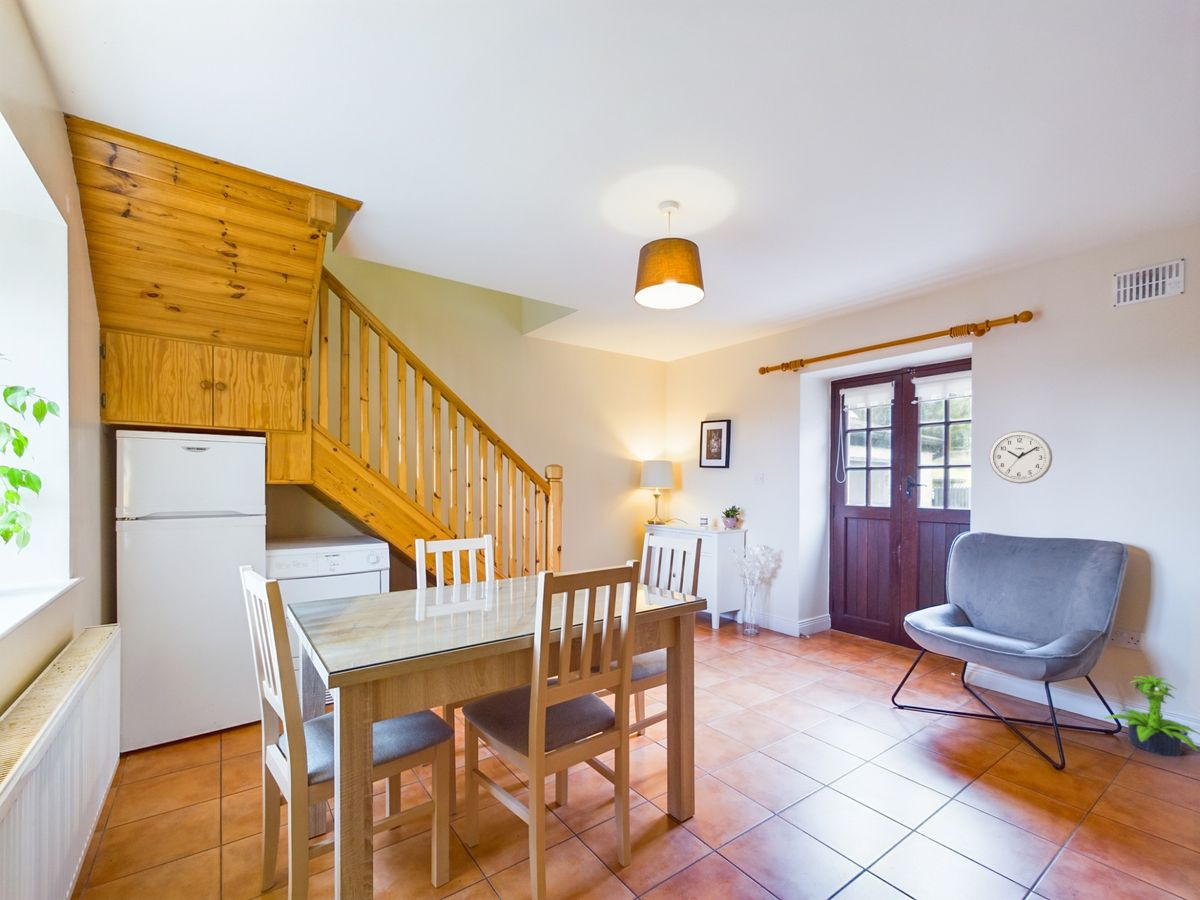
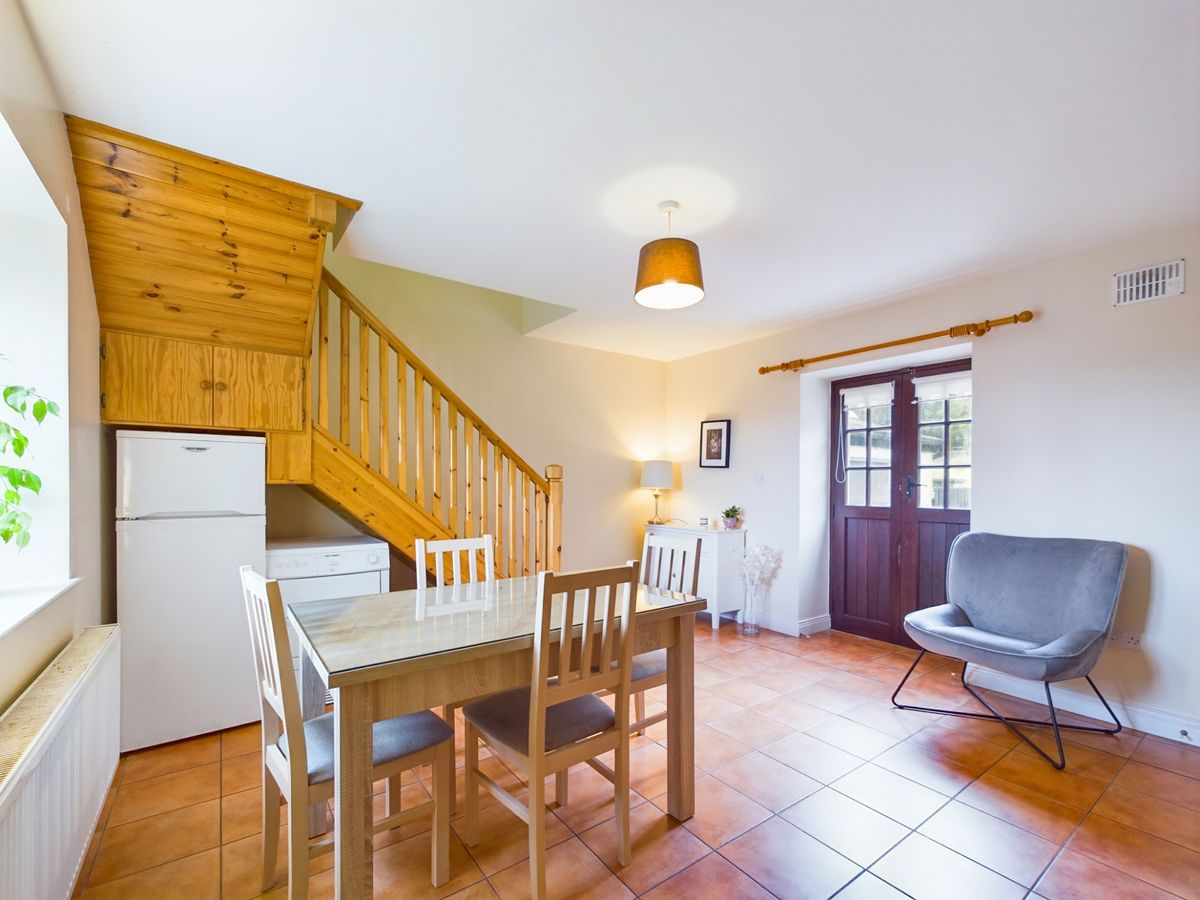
- wall clock (1019, 457)
- potted plant (1152, 710)
